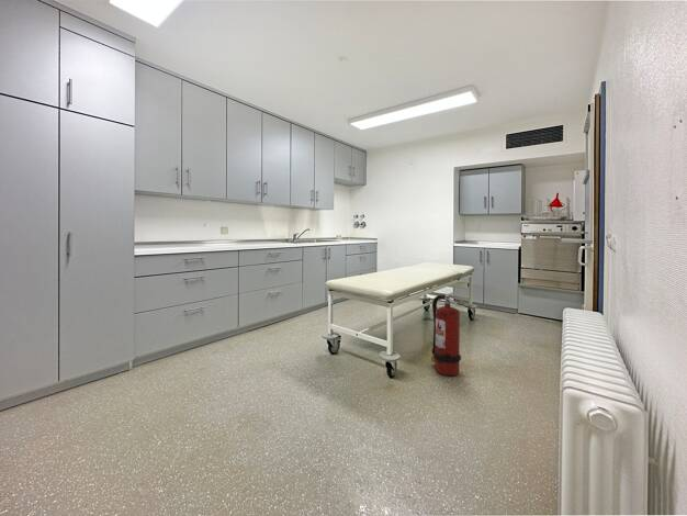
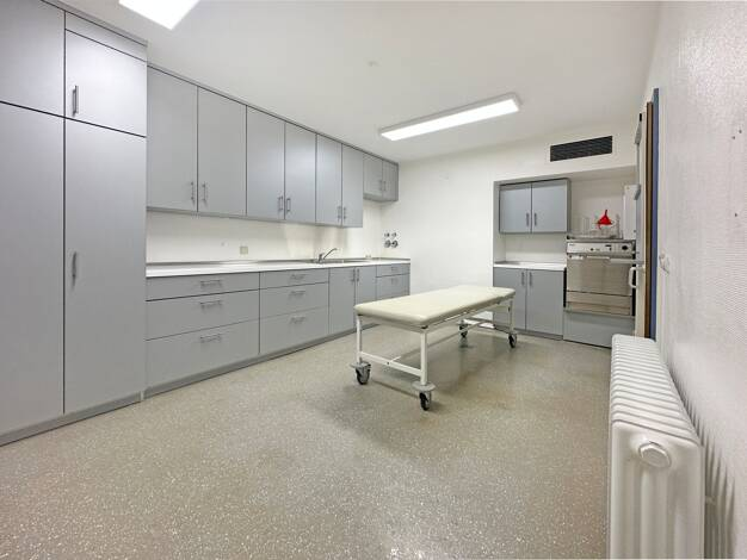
- fire extinguisher (443, 329)
